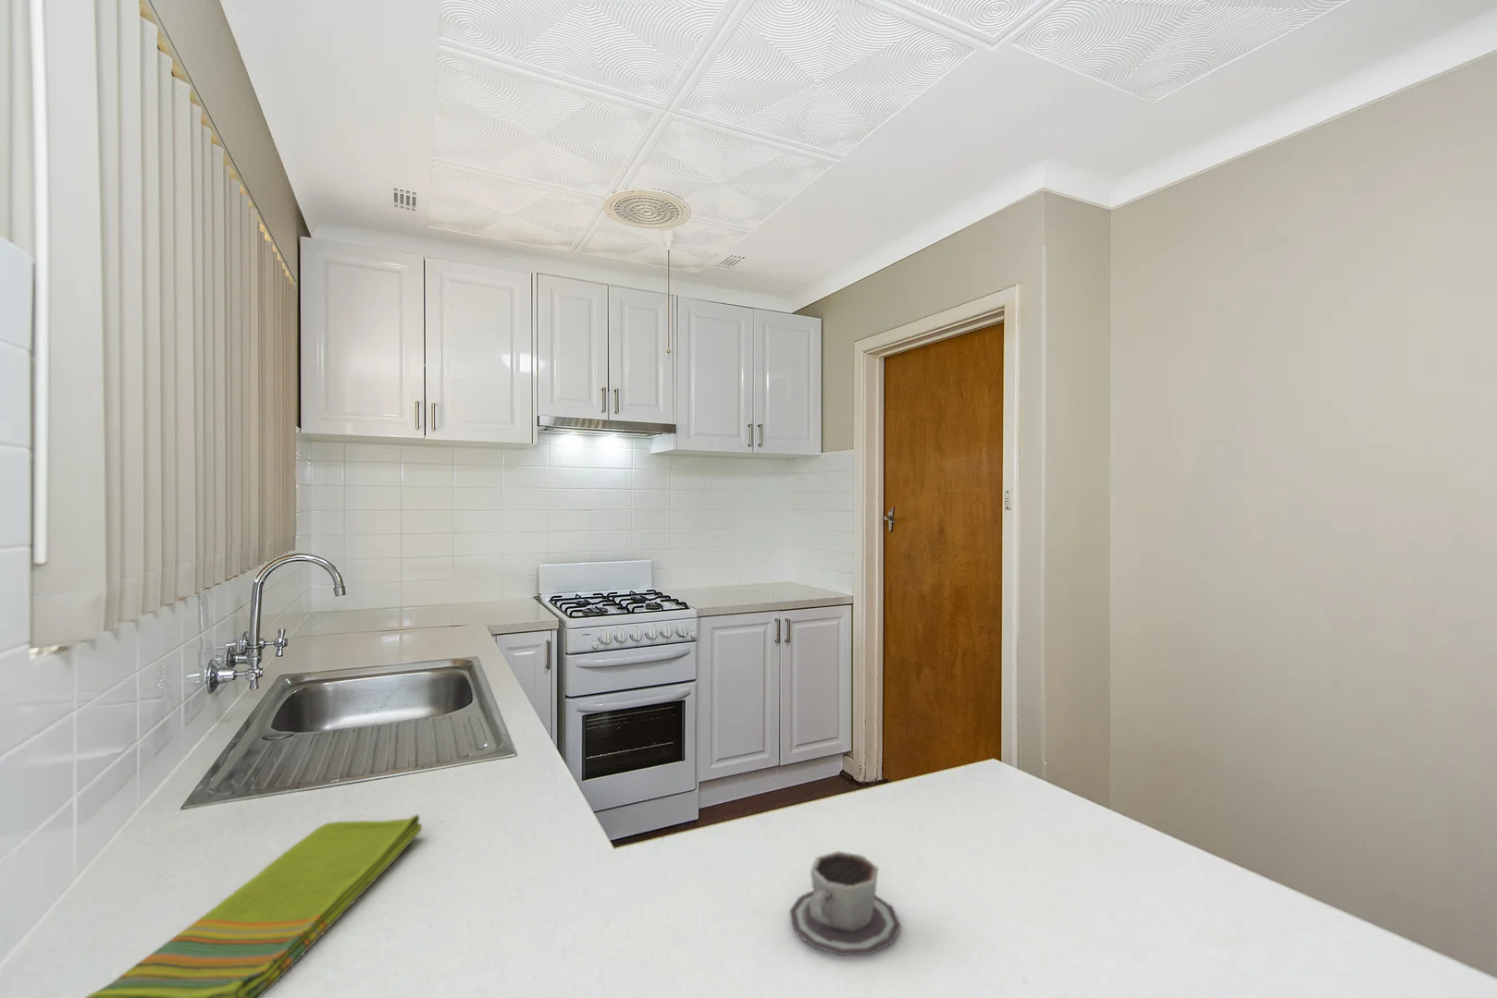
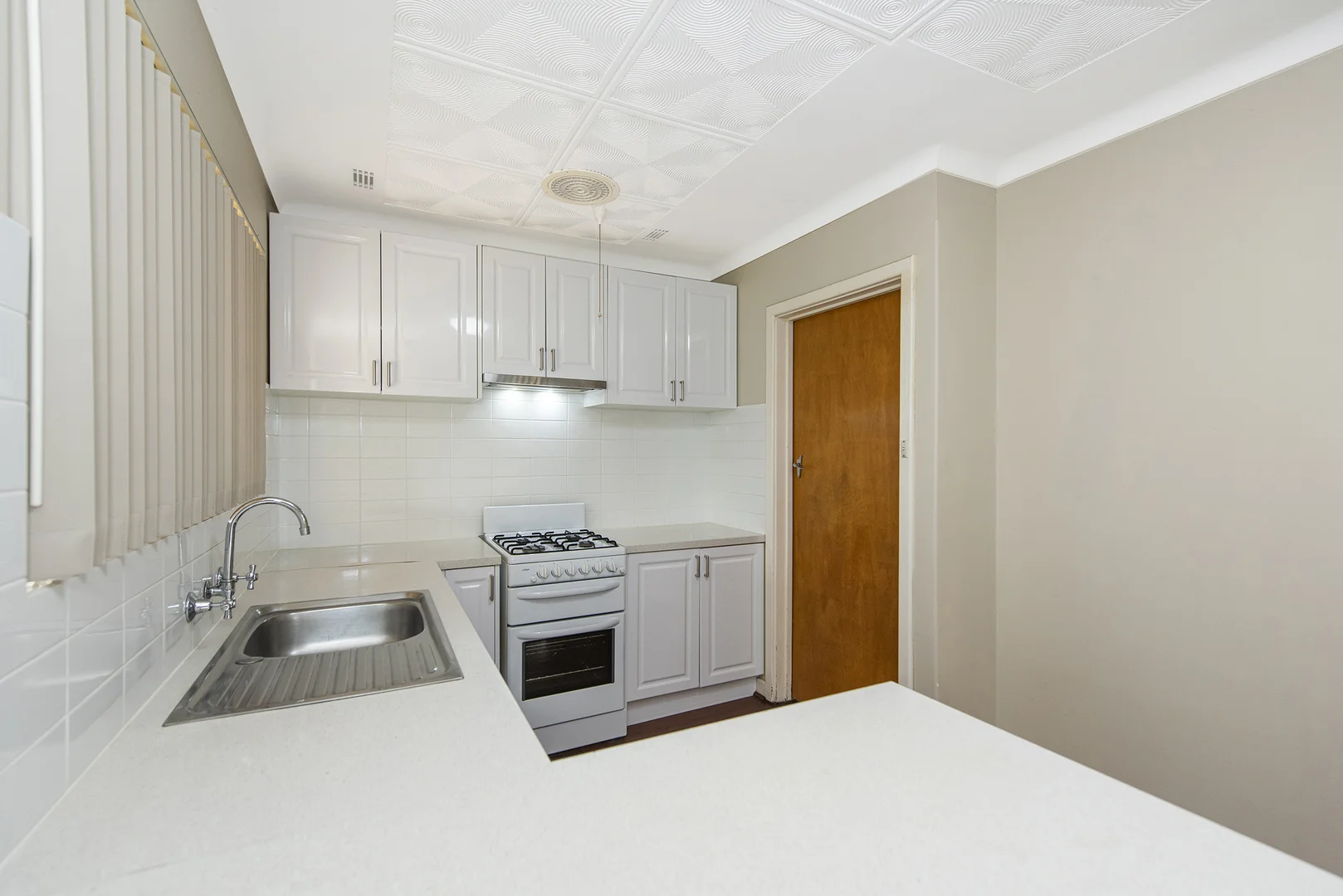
- dish towel (288, 894)
- cup (844, 897)
